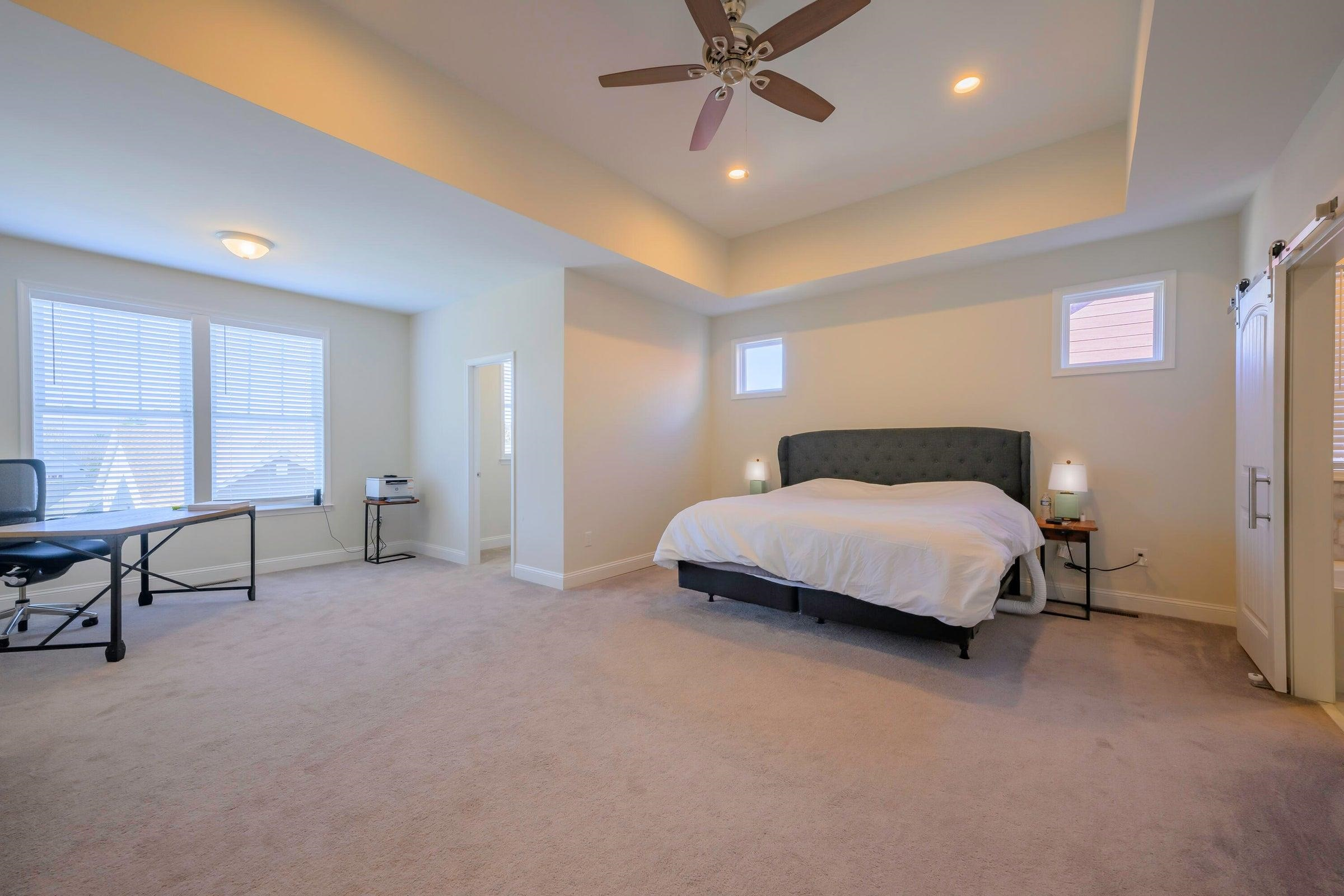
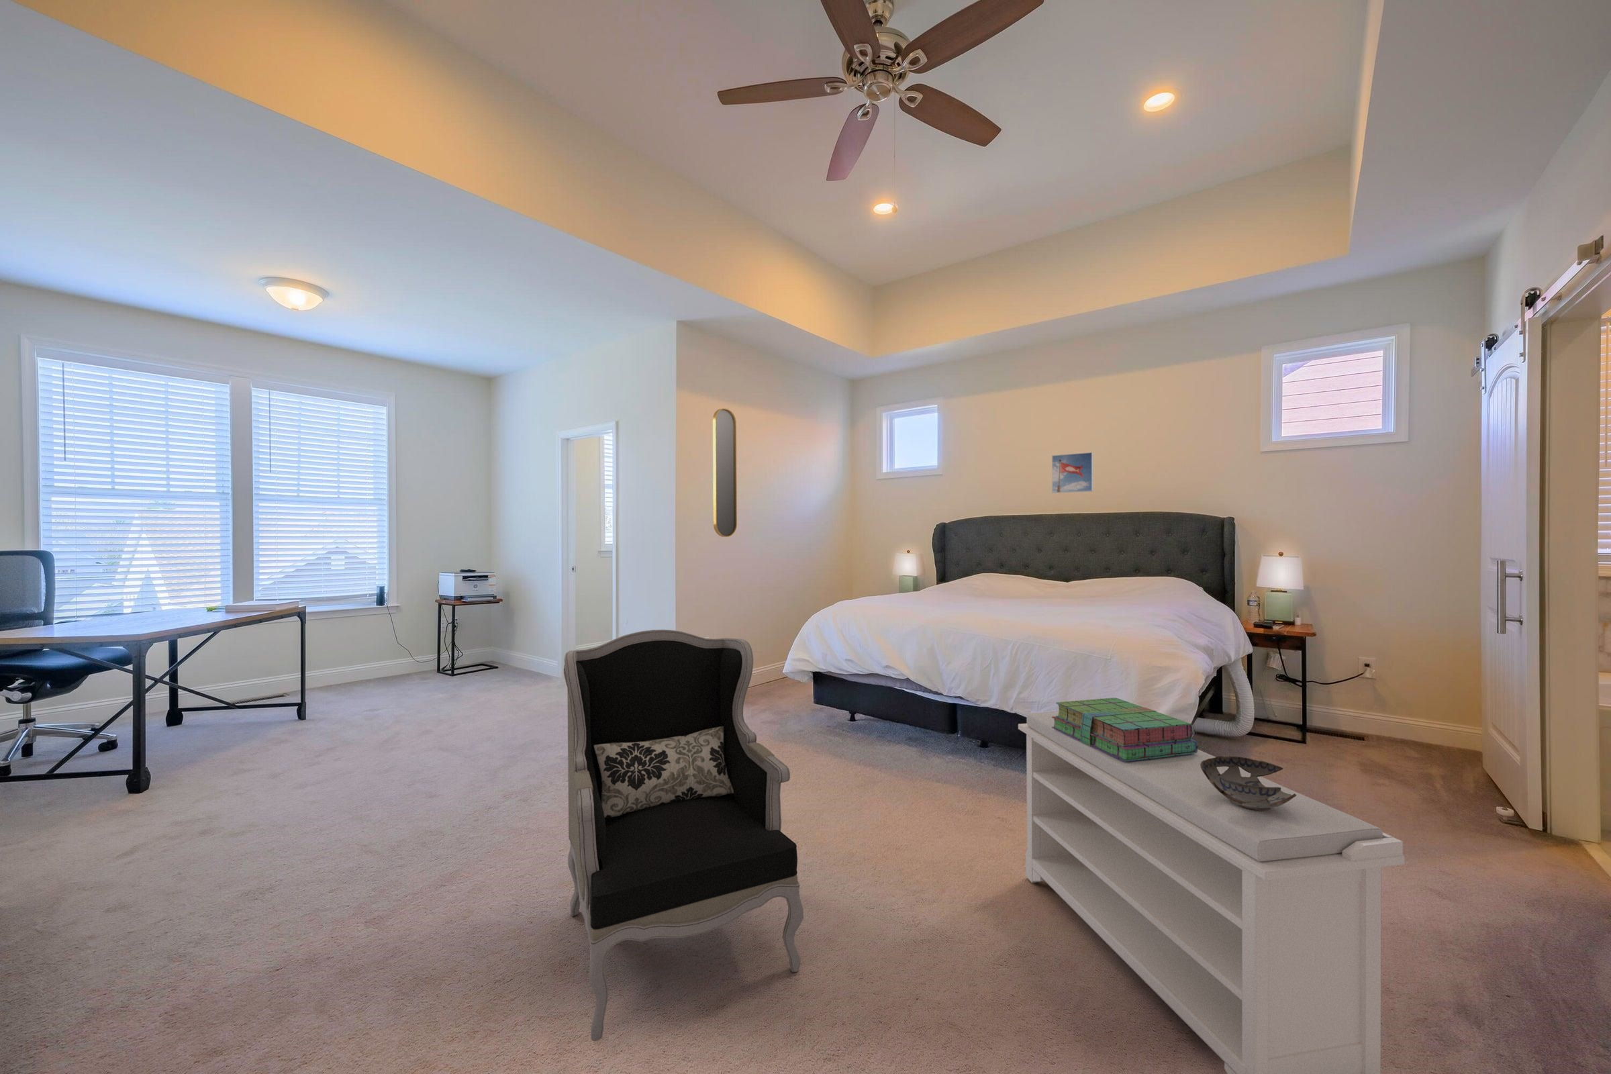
+ armchair (675, 790)
+ bench (1162, 858)
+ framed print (1072, 472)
+ stack of books (1120, 725)
+ decorative bowl (1247, 785)
+ home mirror (725, 472)
